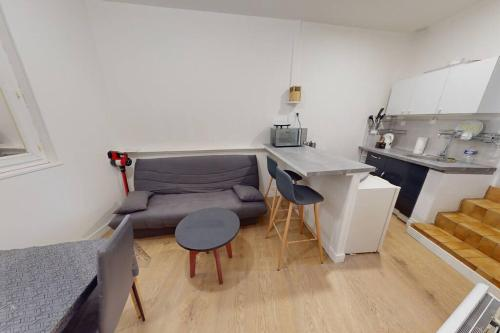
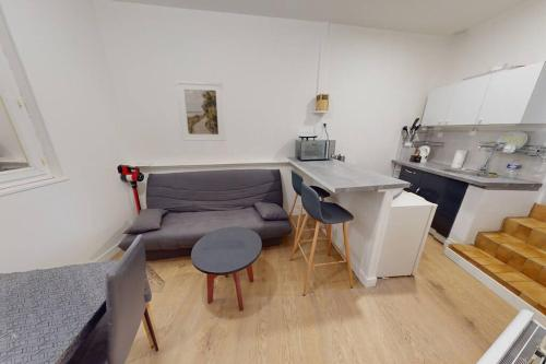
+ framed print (202, 113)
